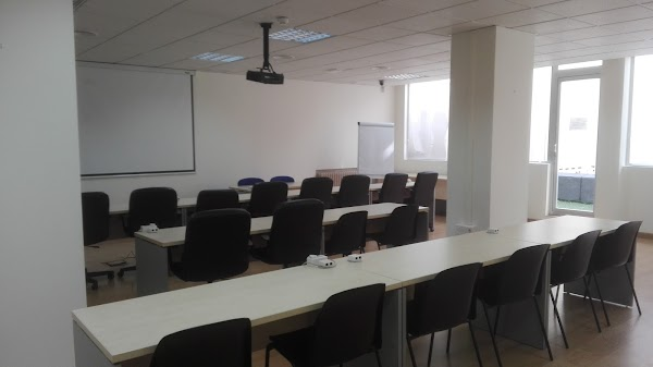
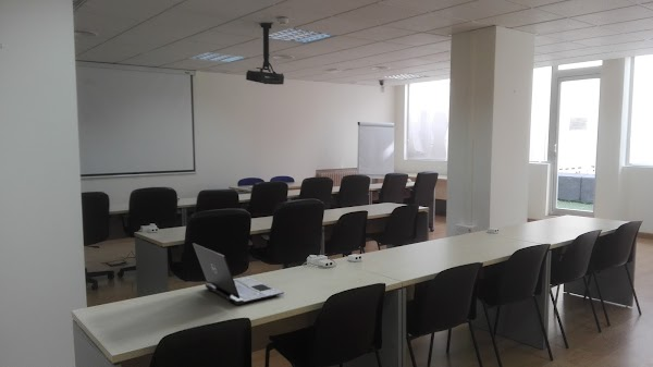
+ laptop (230, 271)
